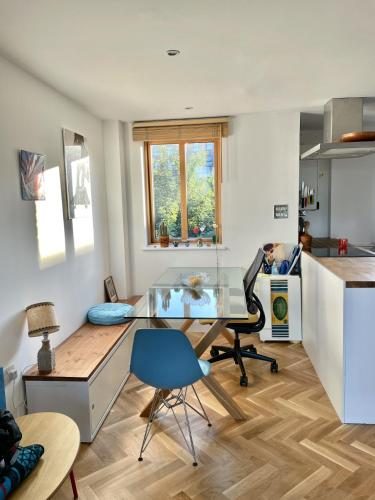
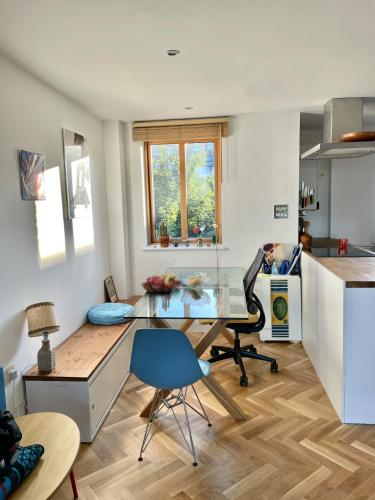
+ fruit basket (162, 282)
